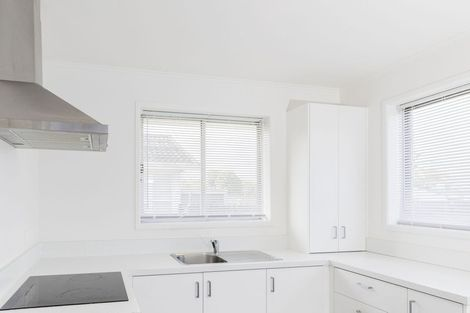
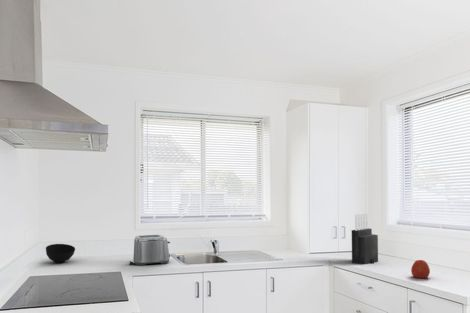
+ apple (420, 268)
+ bowl (60, 253)
+ knife block (366, 238)
+ toaster (149, 249)
